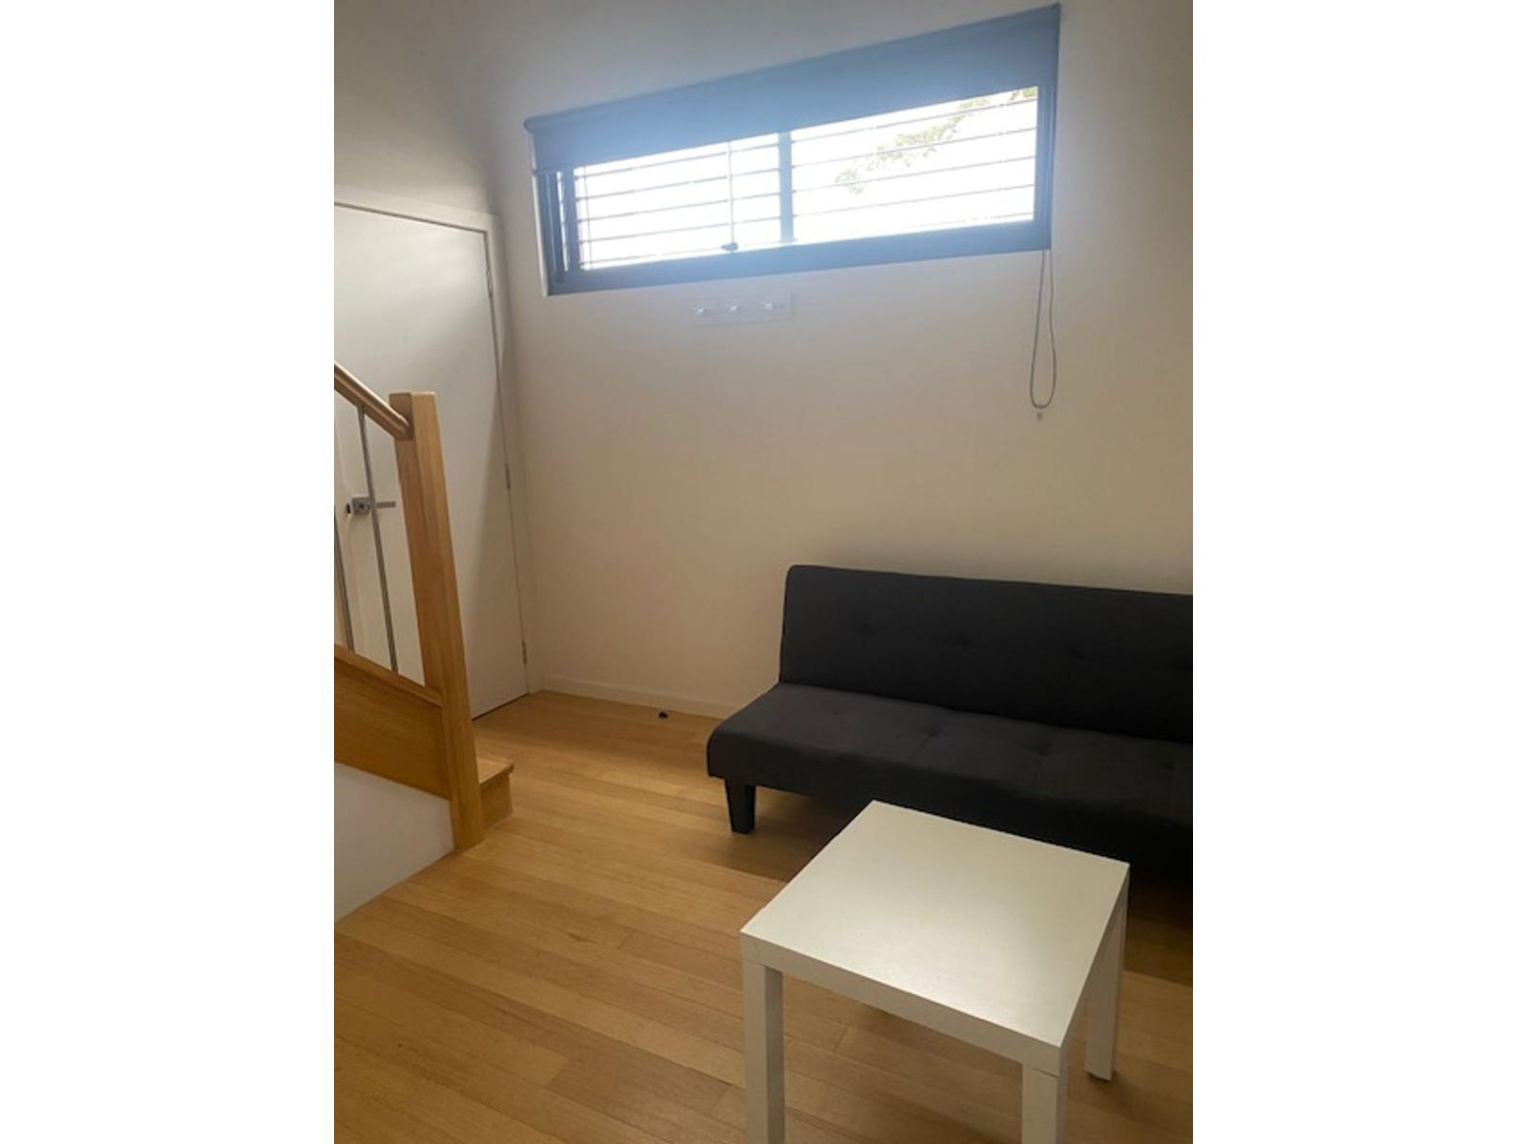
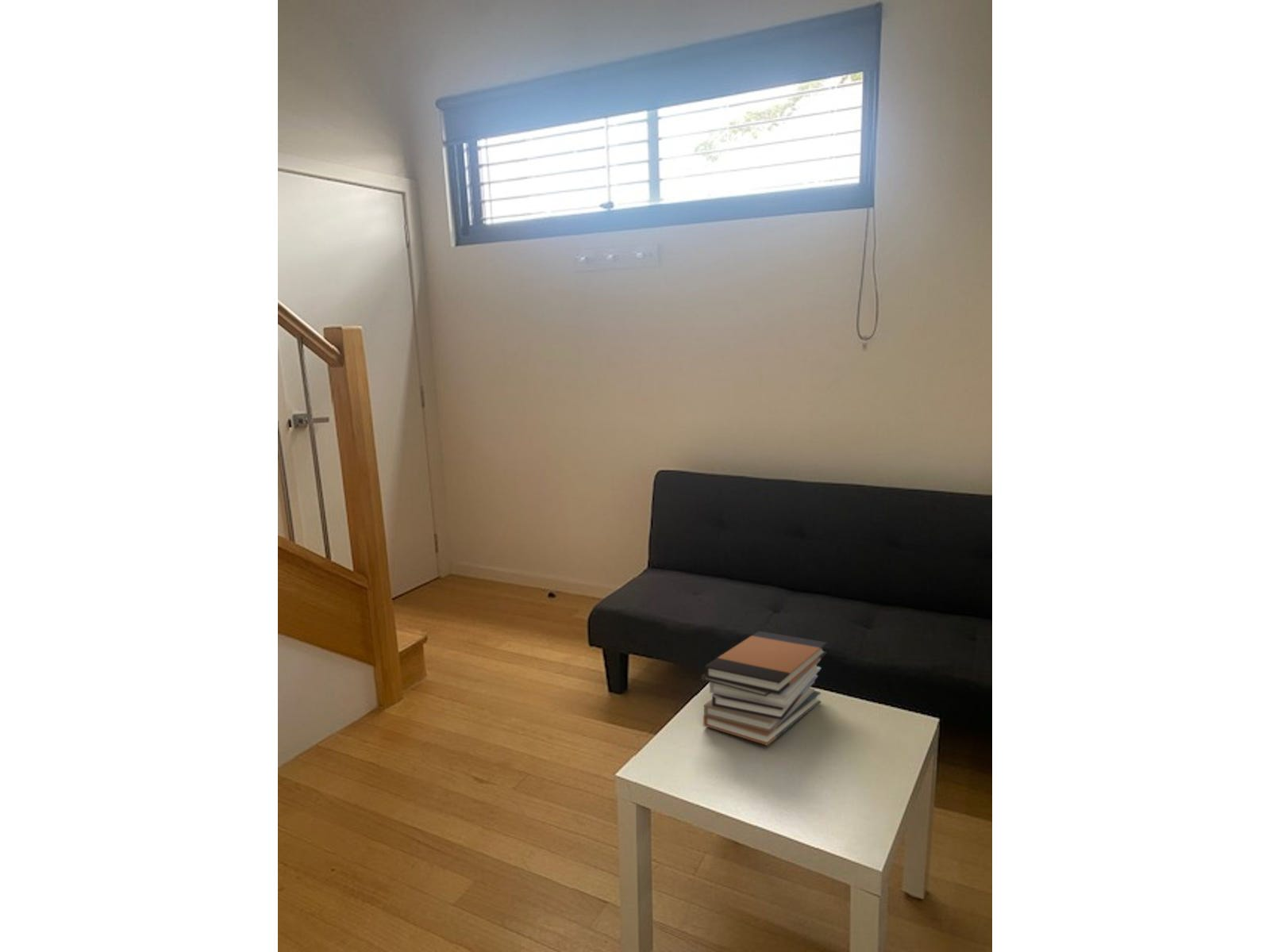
+ book stack (766, 683)
